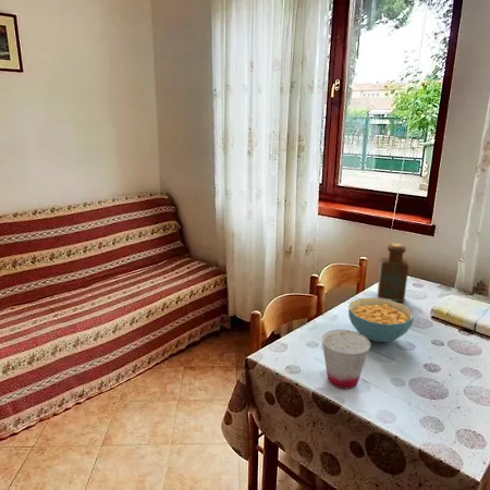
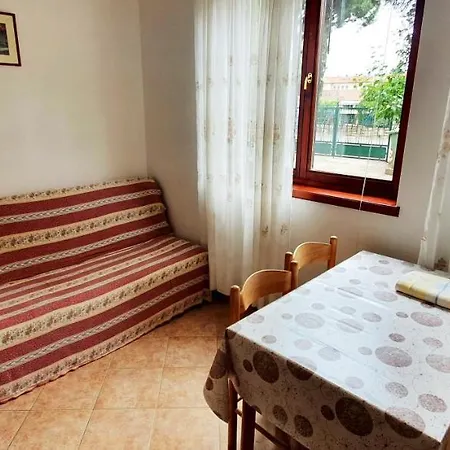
- cup (344, 360)
- cereal bowl (378, 323)
- bottle (393, 271)
